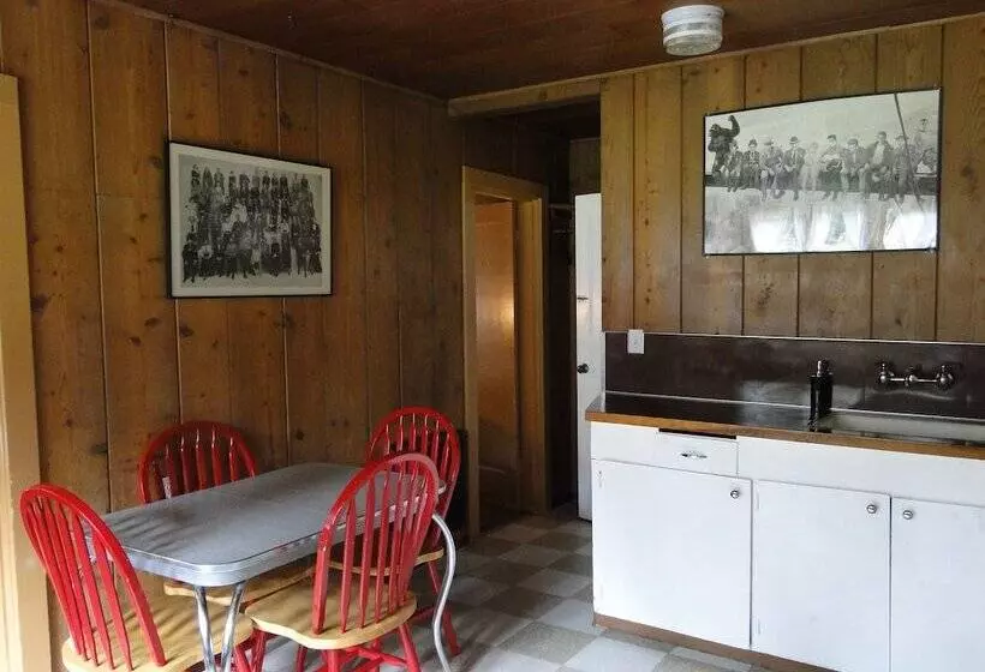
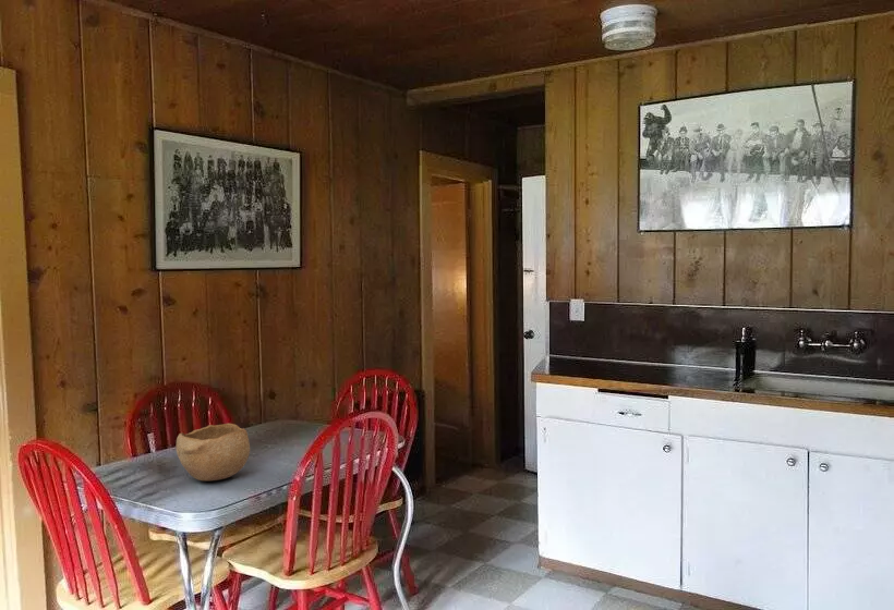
+ bowl (213, 454)
